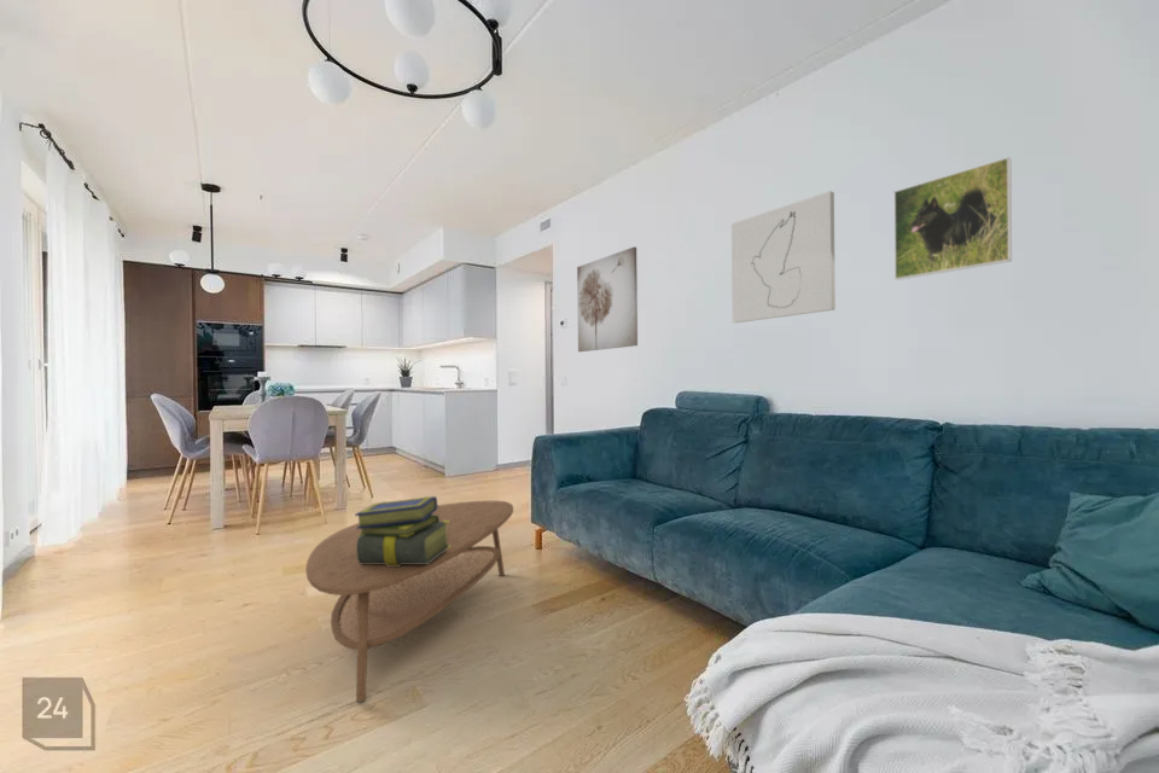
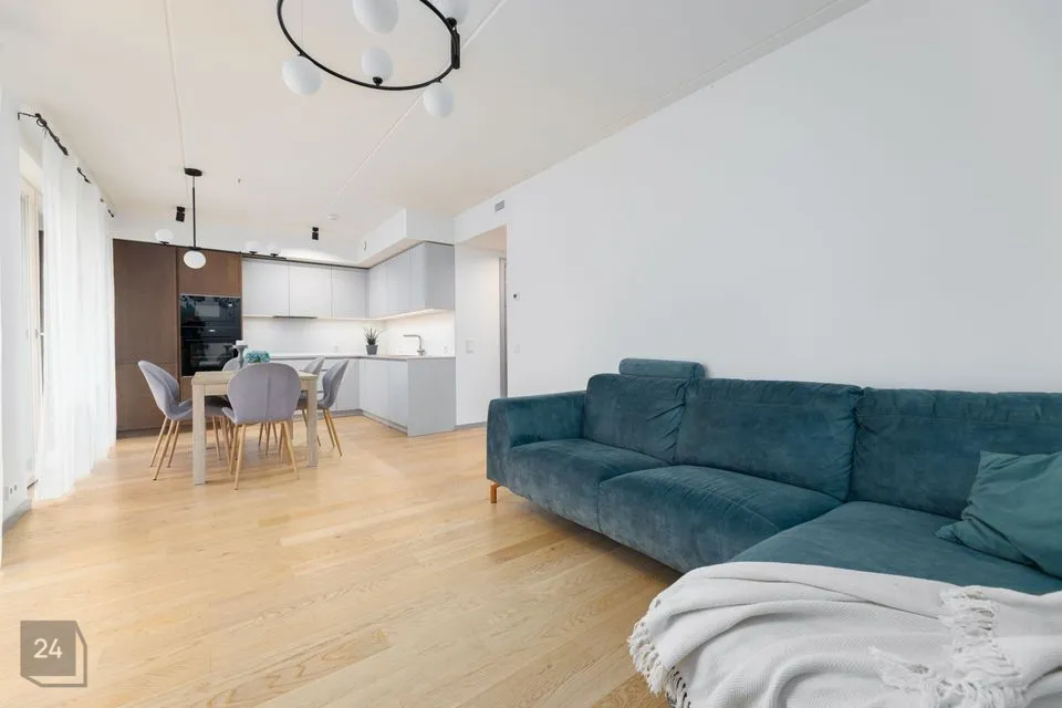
- wall art (779, 262)
- coffee table (414, 574)
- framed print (948, 223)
- stack of books (401, 529)
- wall art (605, 303)
